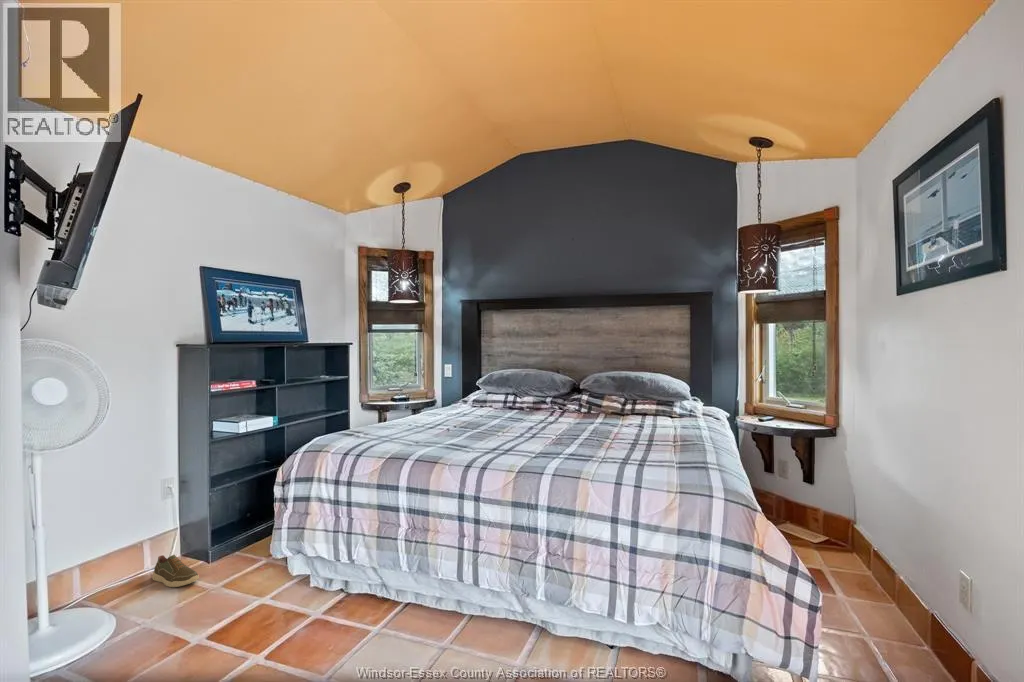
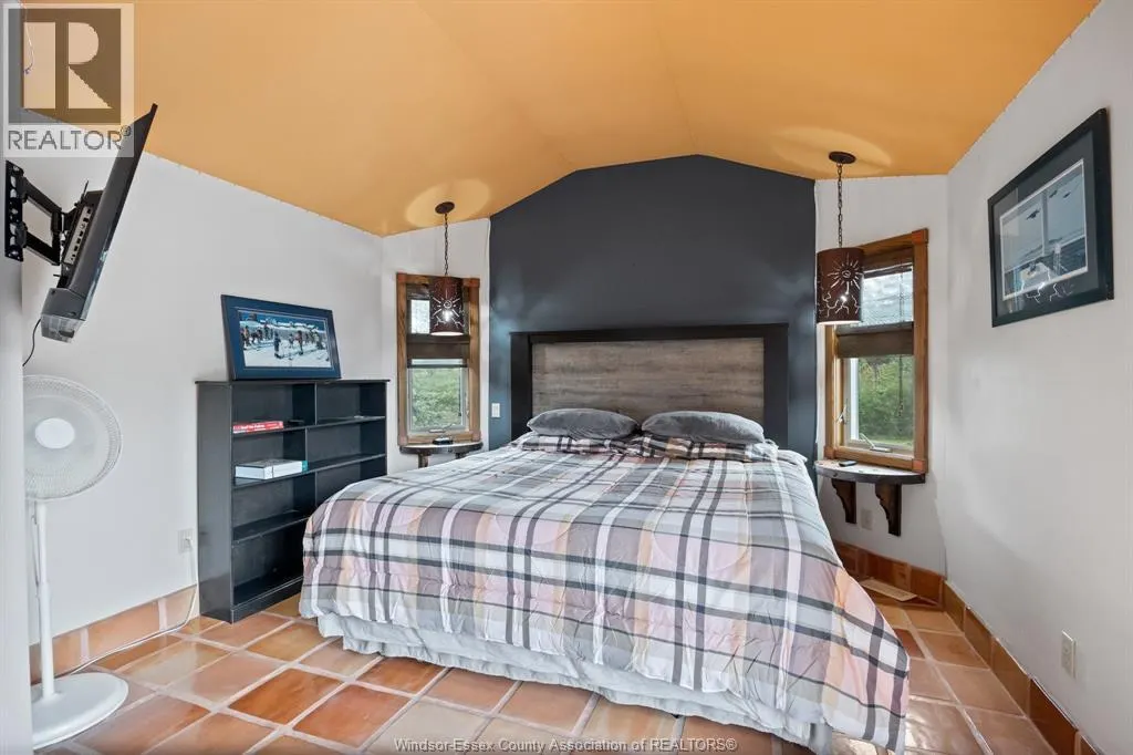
- shoe (174, 568)
